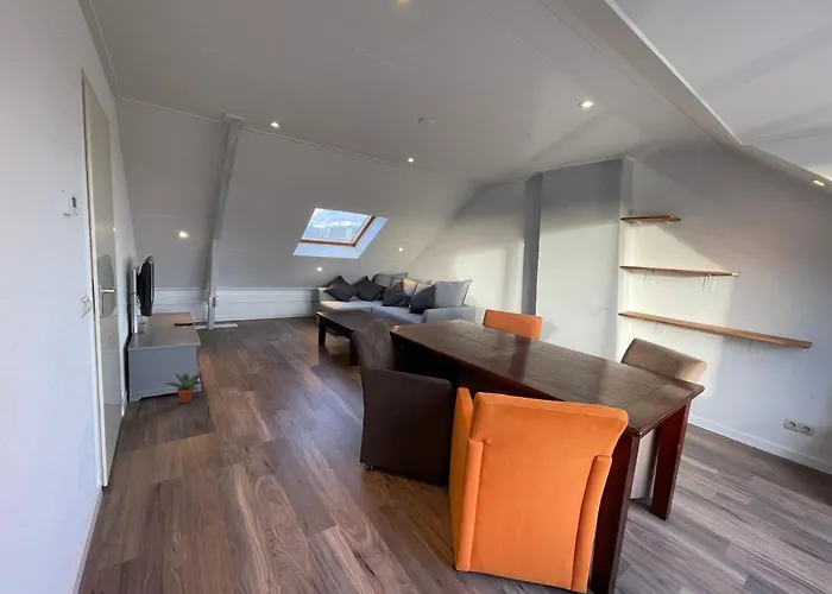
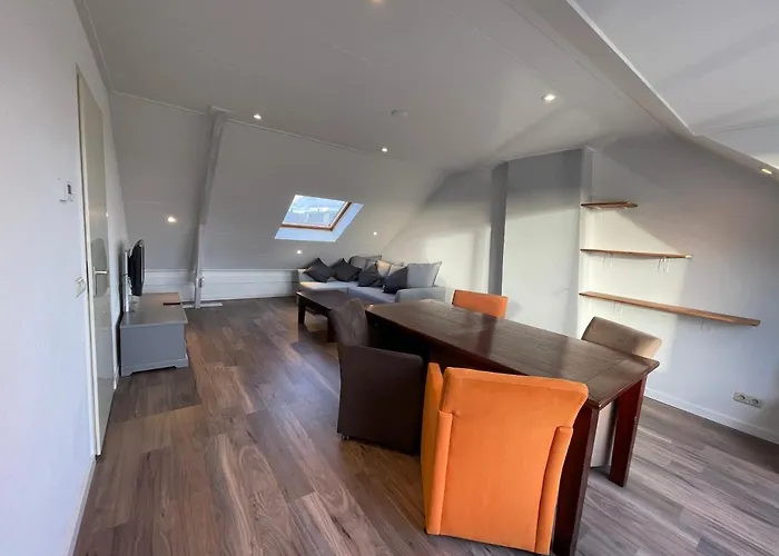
- potted plant (185, 386)
